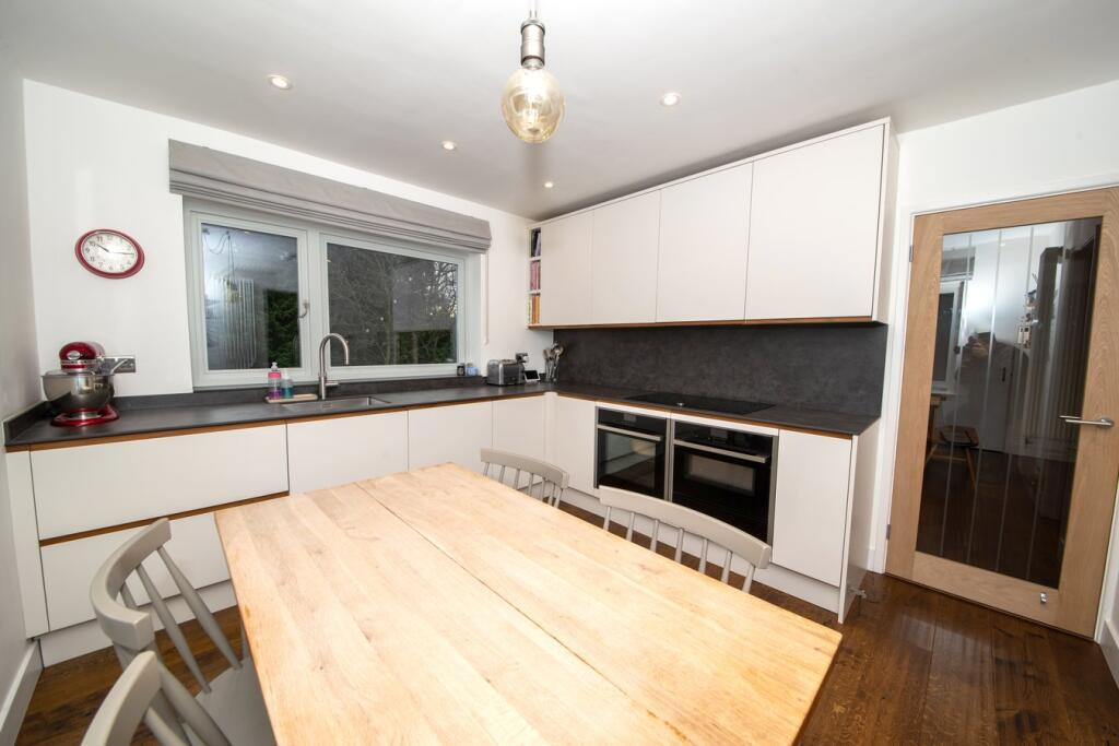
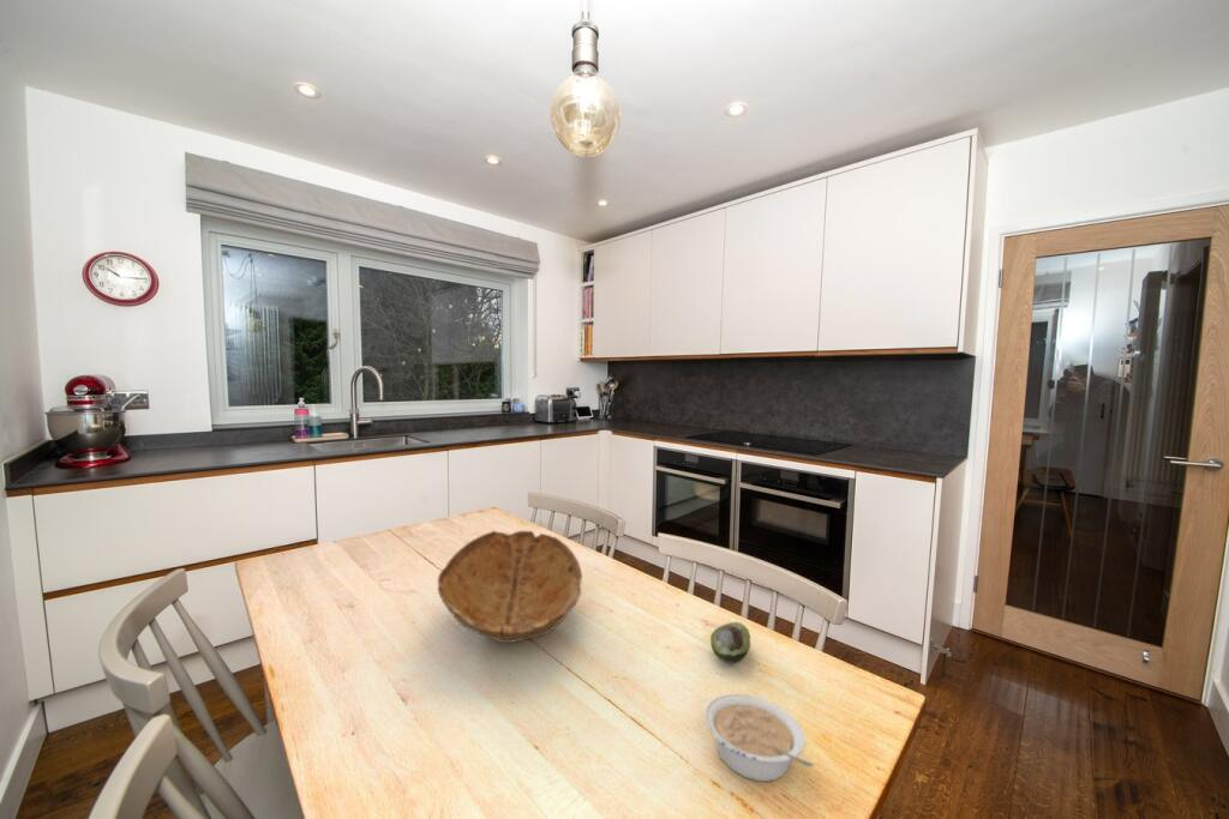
+ wooden bowl (512, 589)
+ fruit (731, 639)
+ legume (756, 737)
